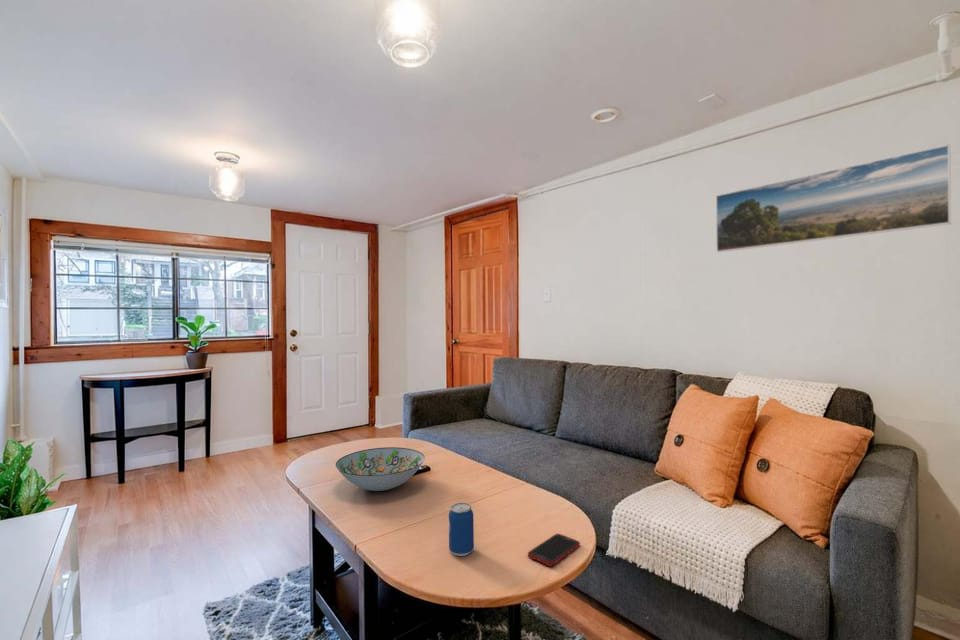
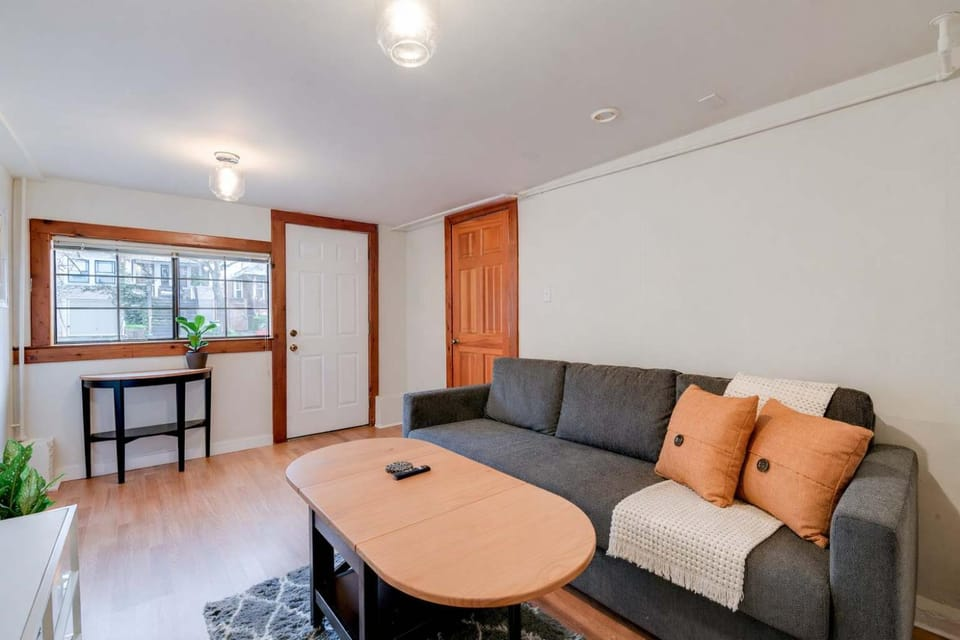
- cell phone (554, 549)
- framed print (814, 207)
- beverage can (461, 529)
- decorative bowl (381, 473)
